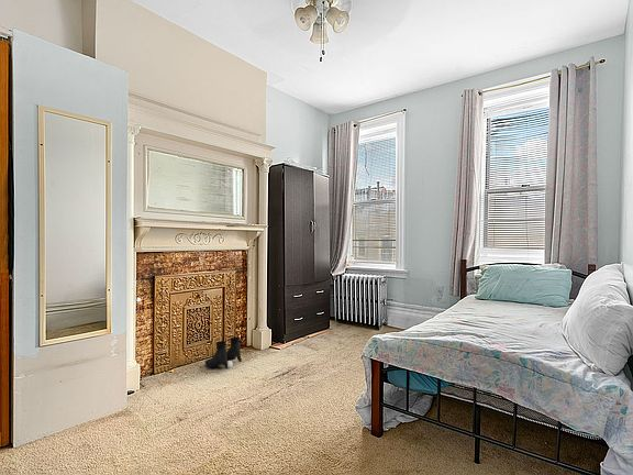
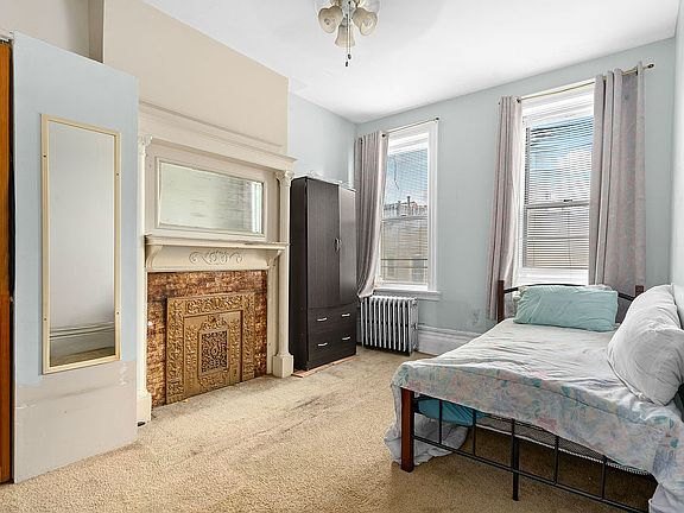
- boots (223, 350)
